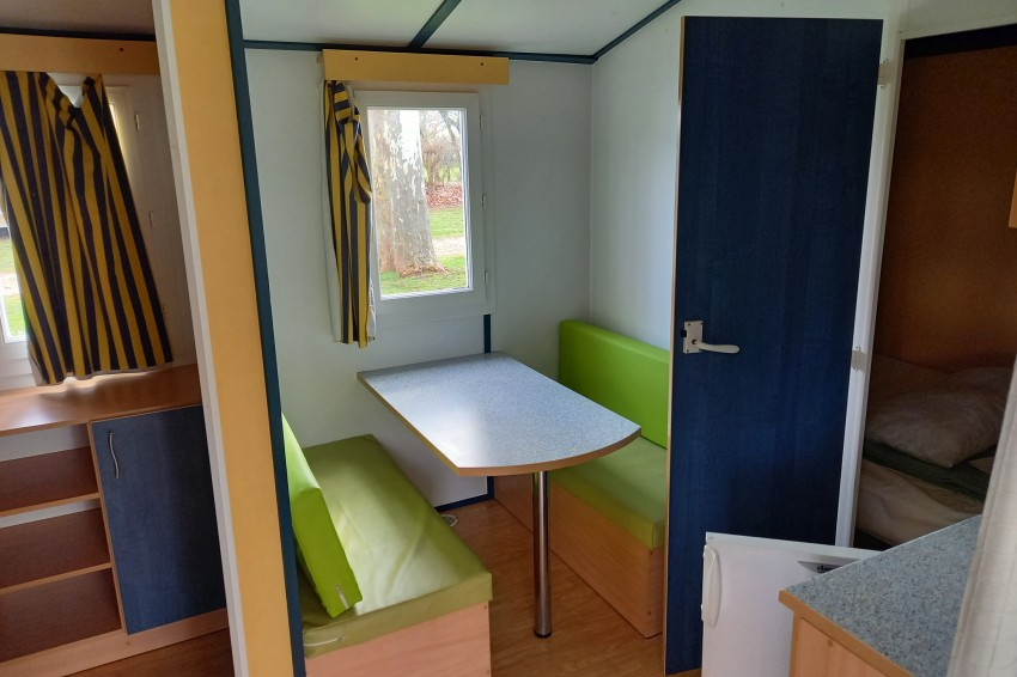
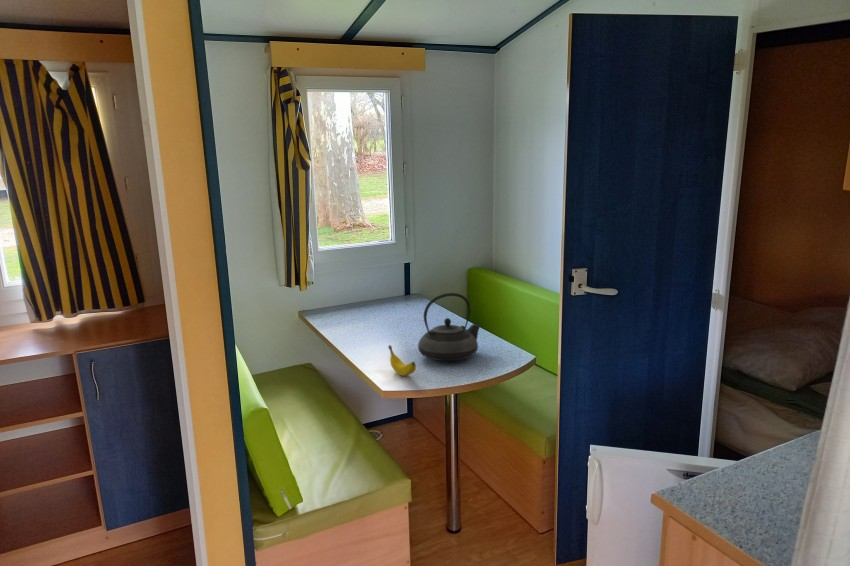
+ banana (402, 362)
+ teapot (451, 325)
